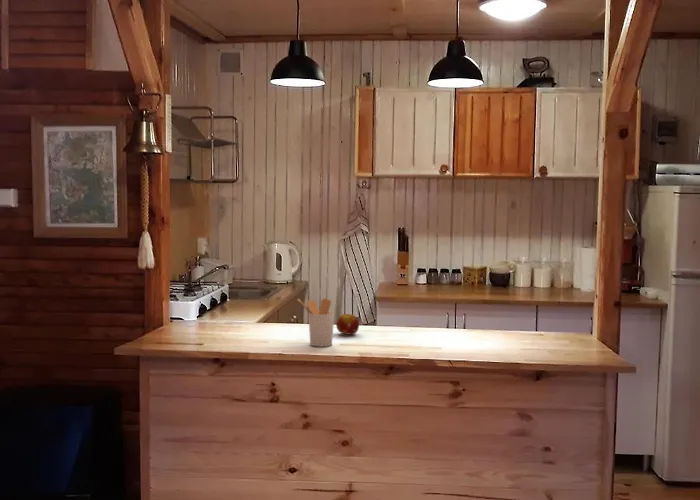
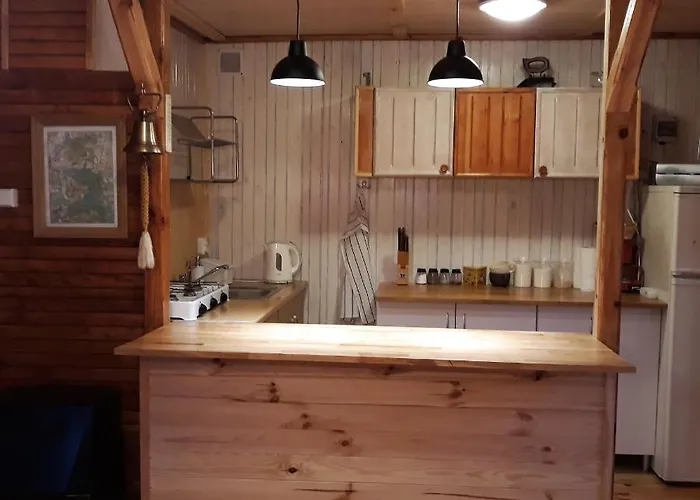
- fruit (347, 324)
- utensil holder (314, 320)
